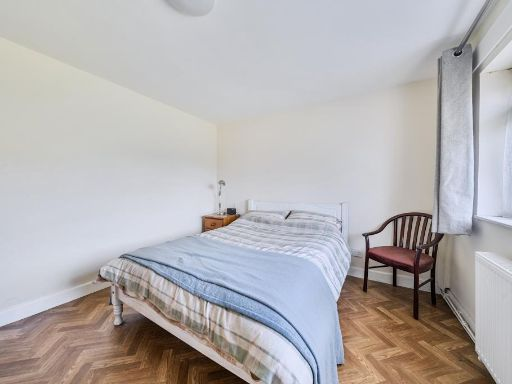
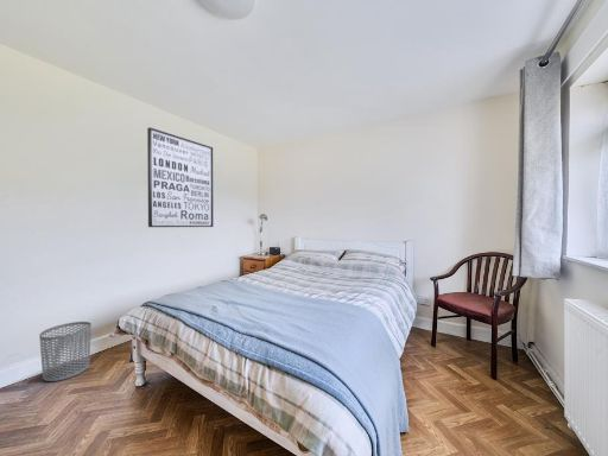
+ waste bin (66, 349)
+ wall art (184, 183)
